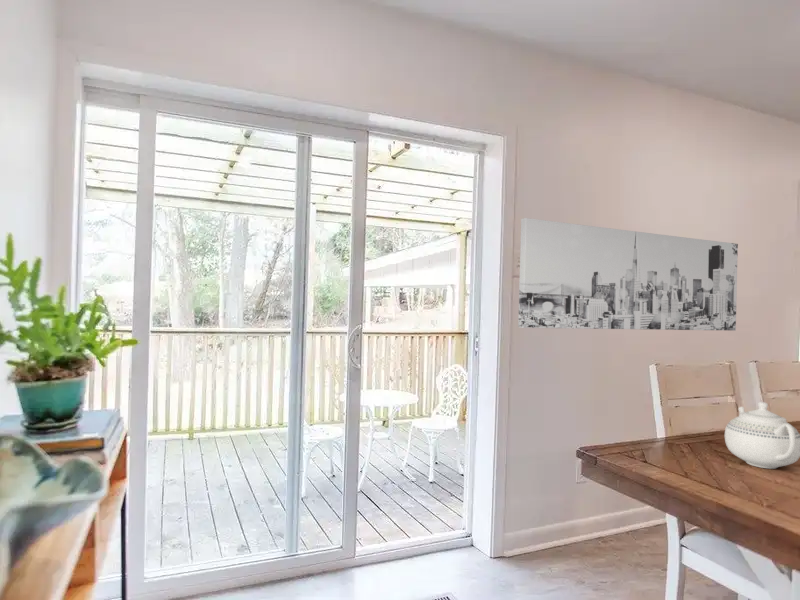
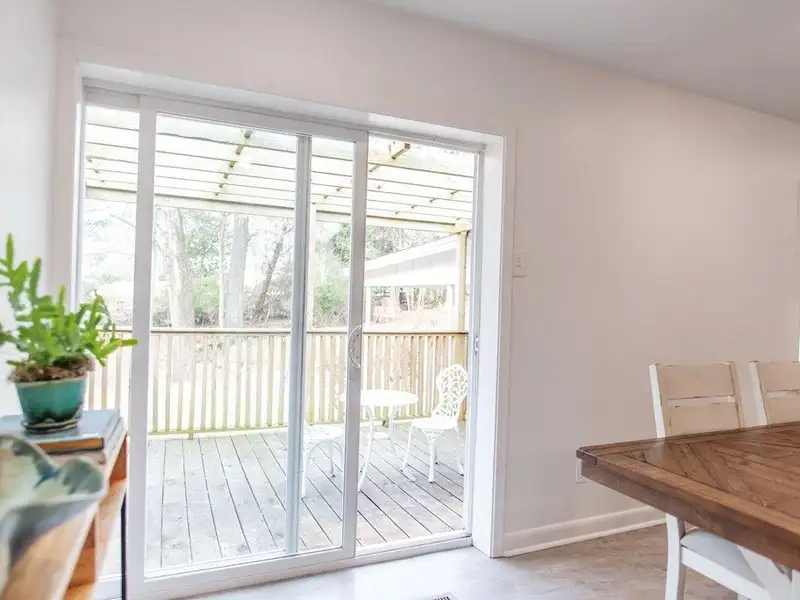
- wall art (640, 280)
- teapot (763, 433)
